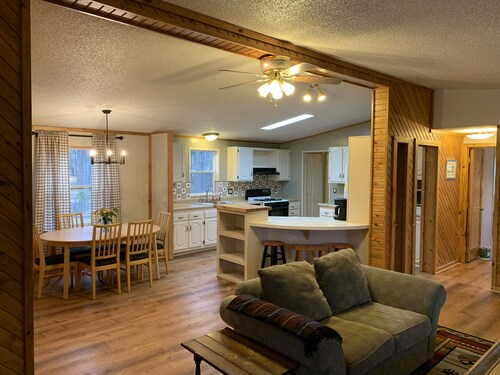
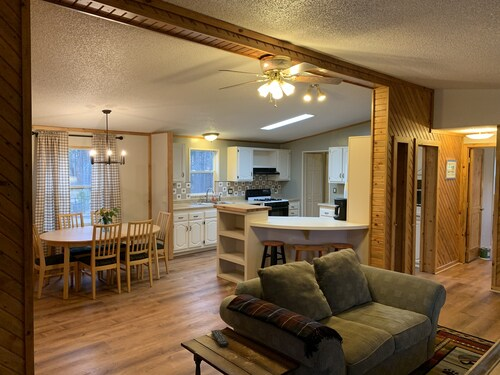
+ remote control (219, 337)
